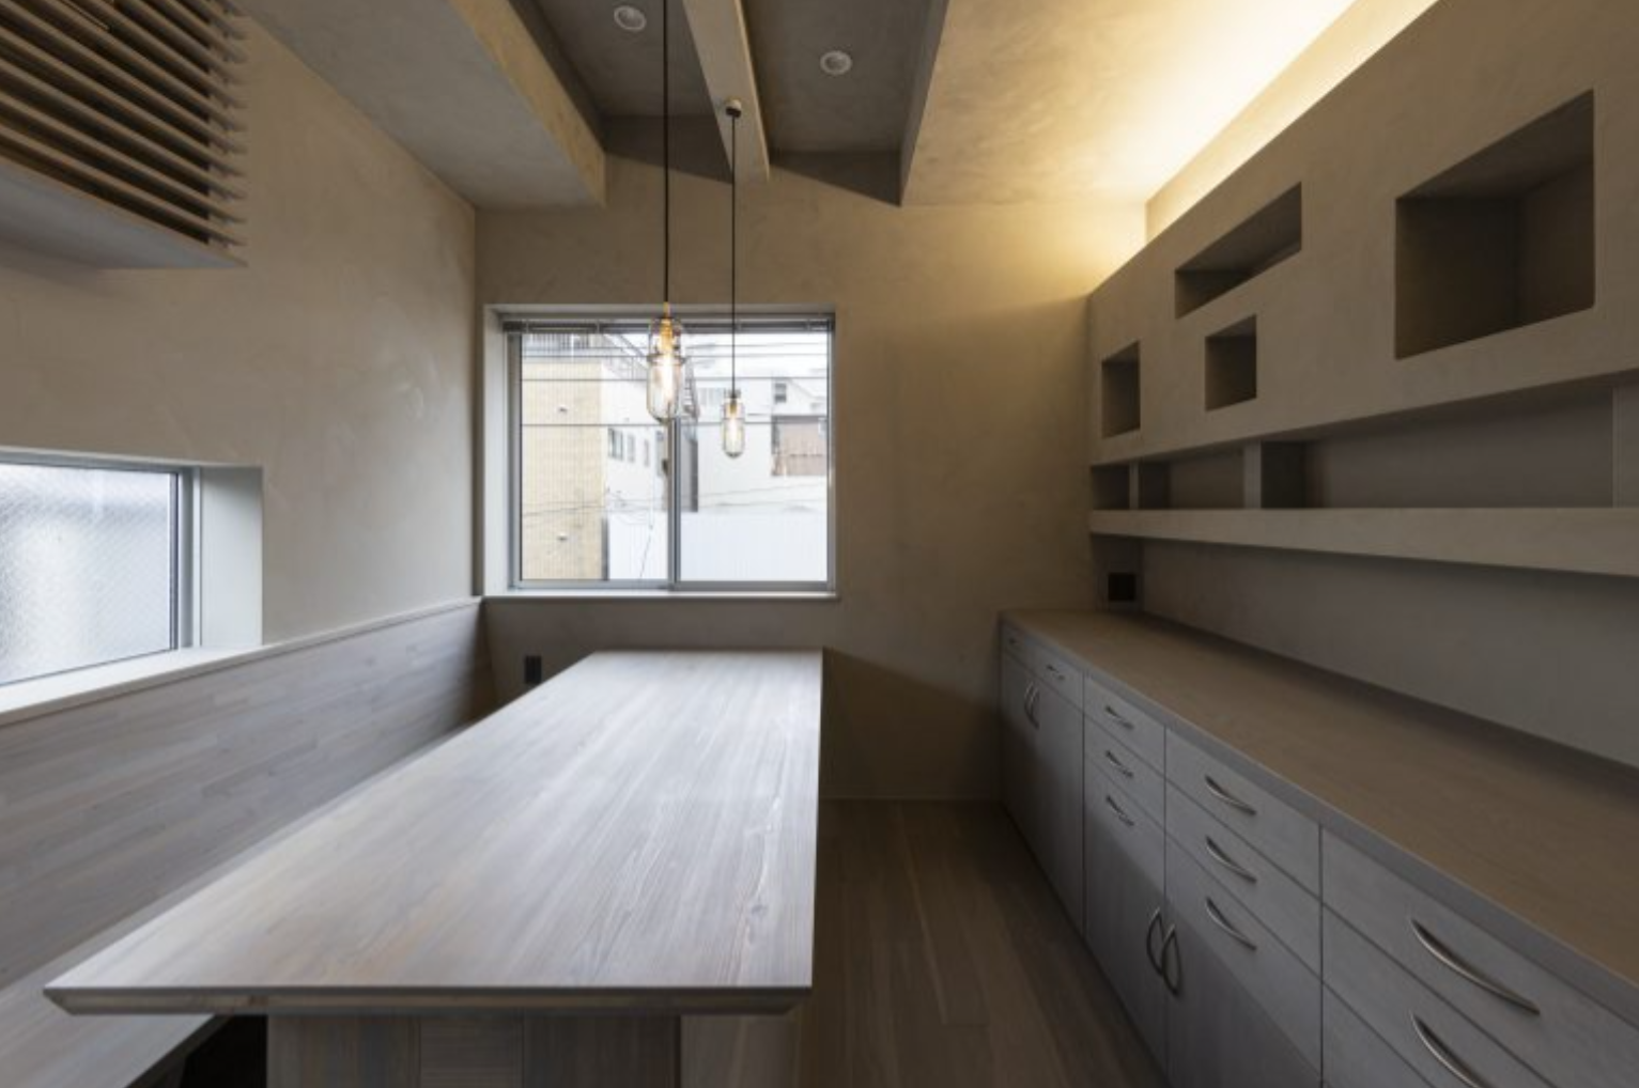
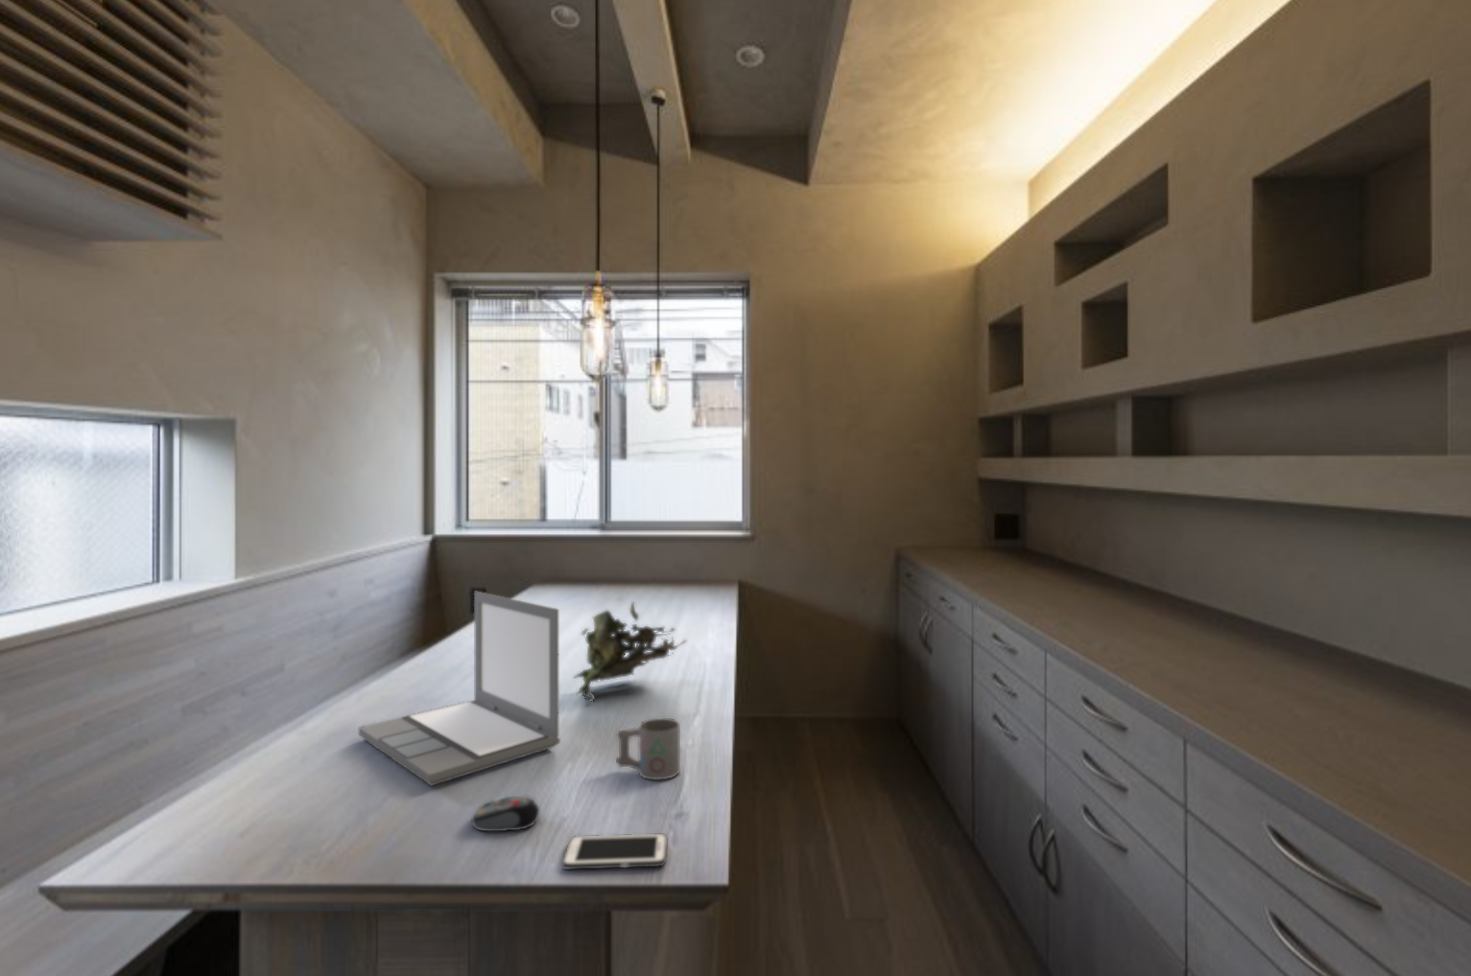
+ computer mouse (506, 809)
+ cell phone (616, 851)
+ mug (647, 748)
+ plant (628, 648)
+ laptop (475, 675)
